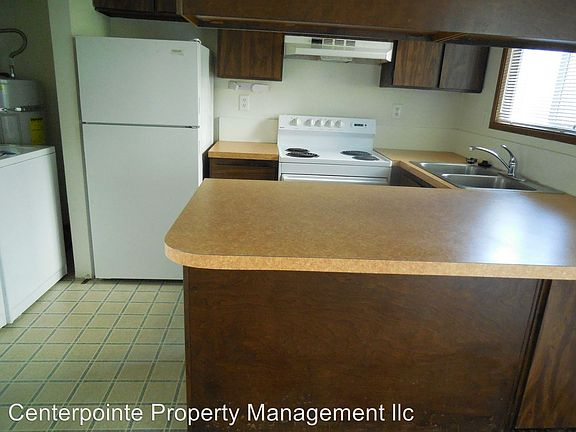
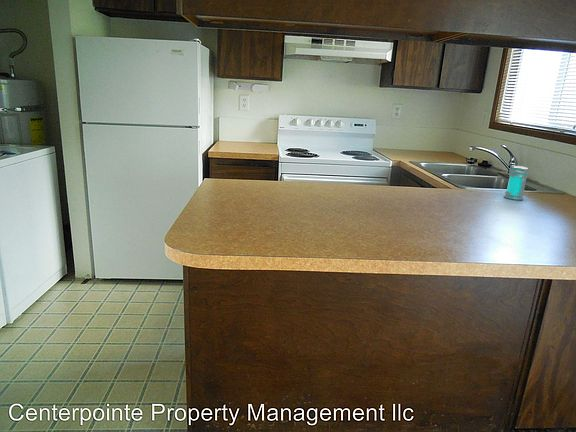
+ jar (516, 182)
